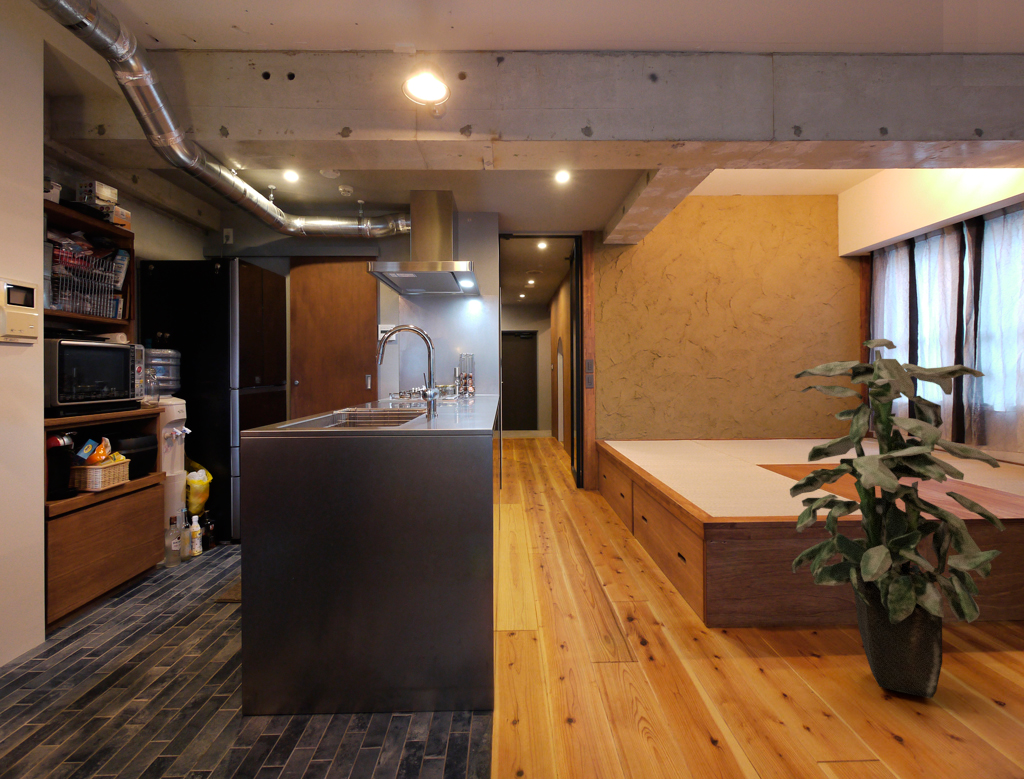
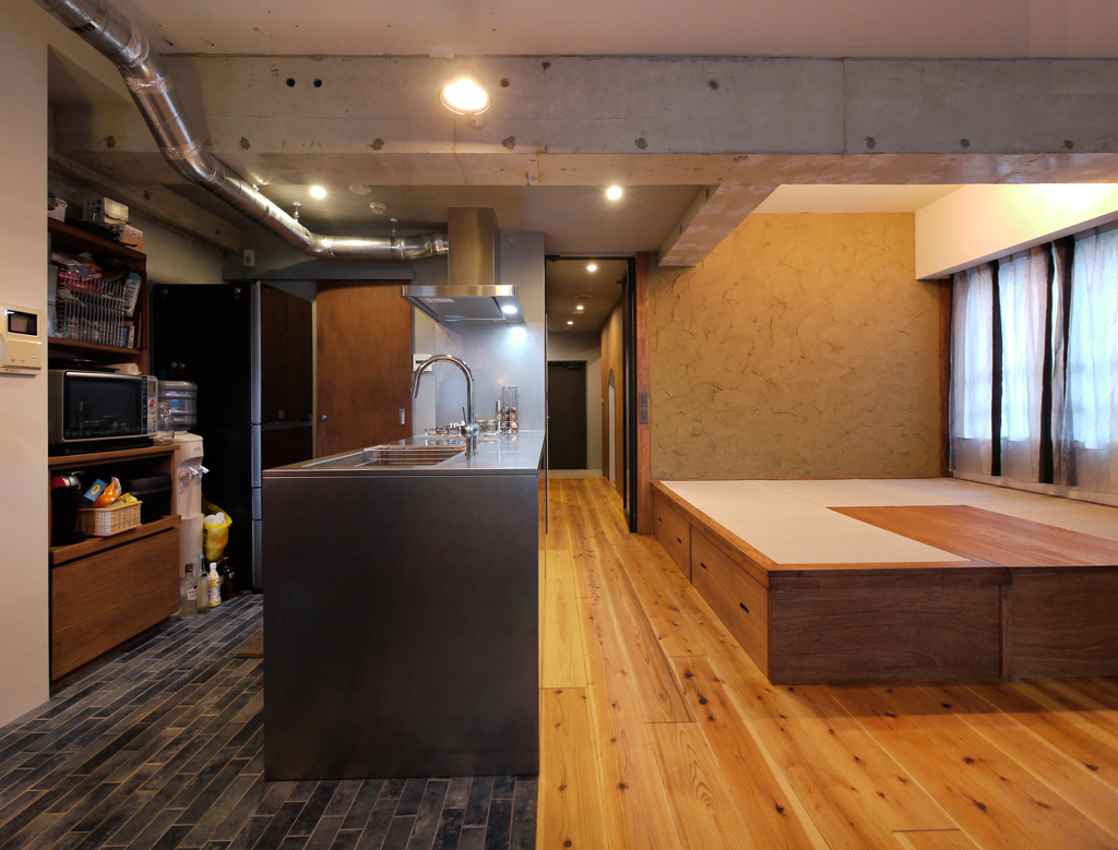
- indoor plant (881, 507)
